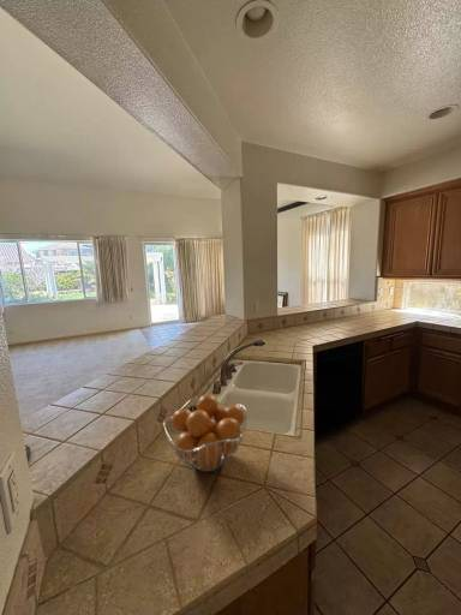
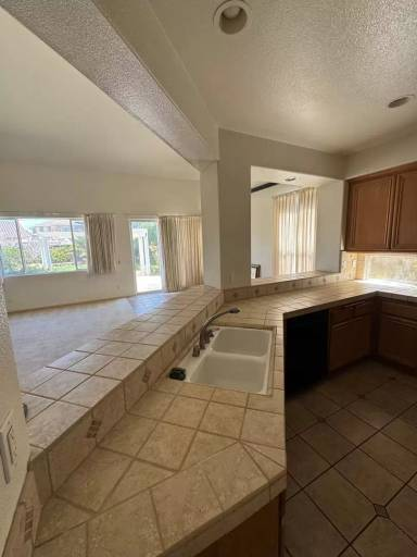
- fruit basket (206, 431)
